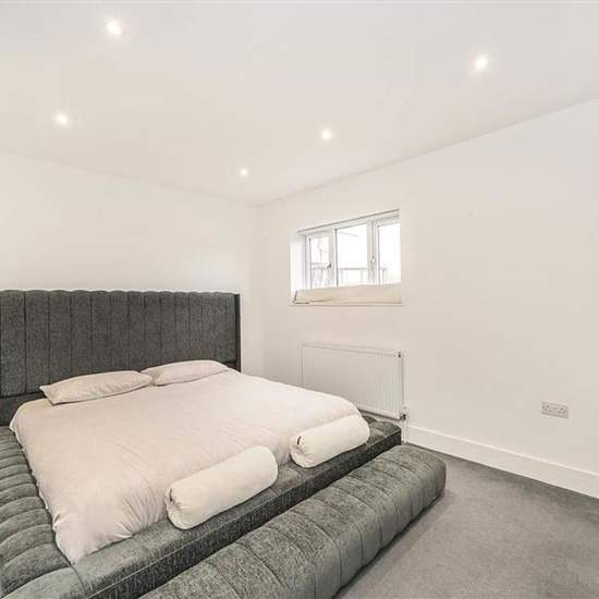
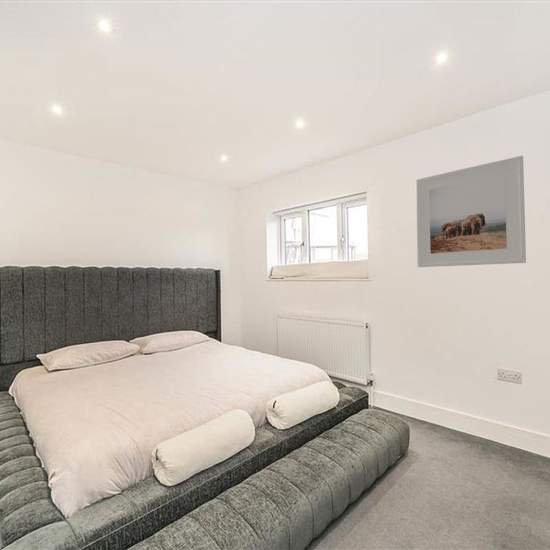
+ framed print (465, 216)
